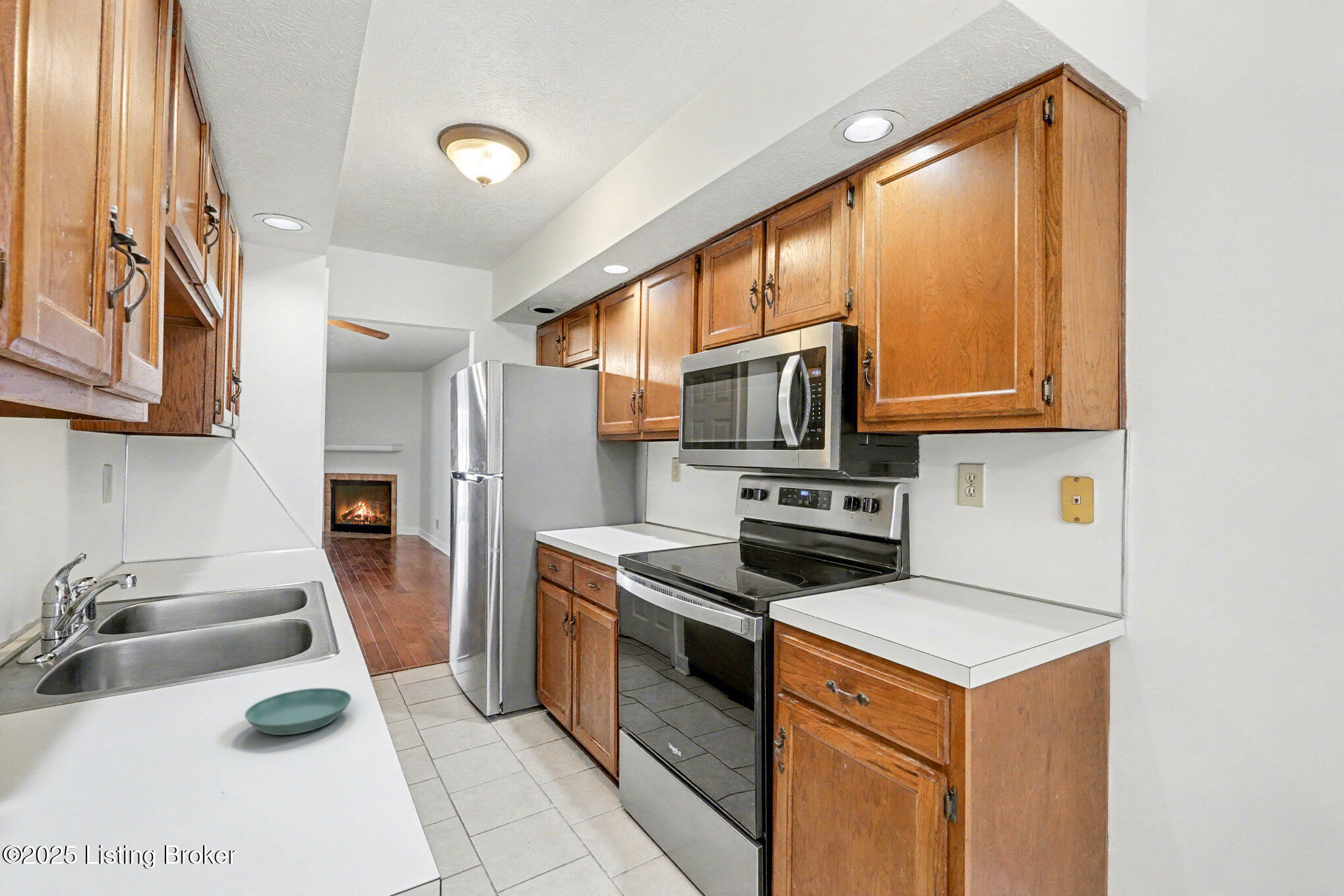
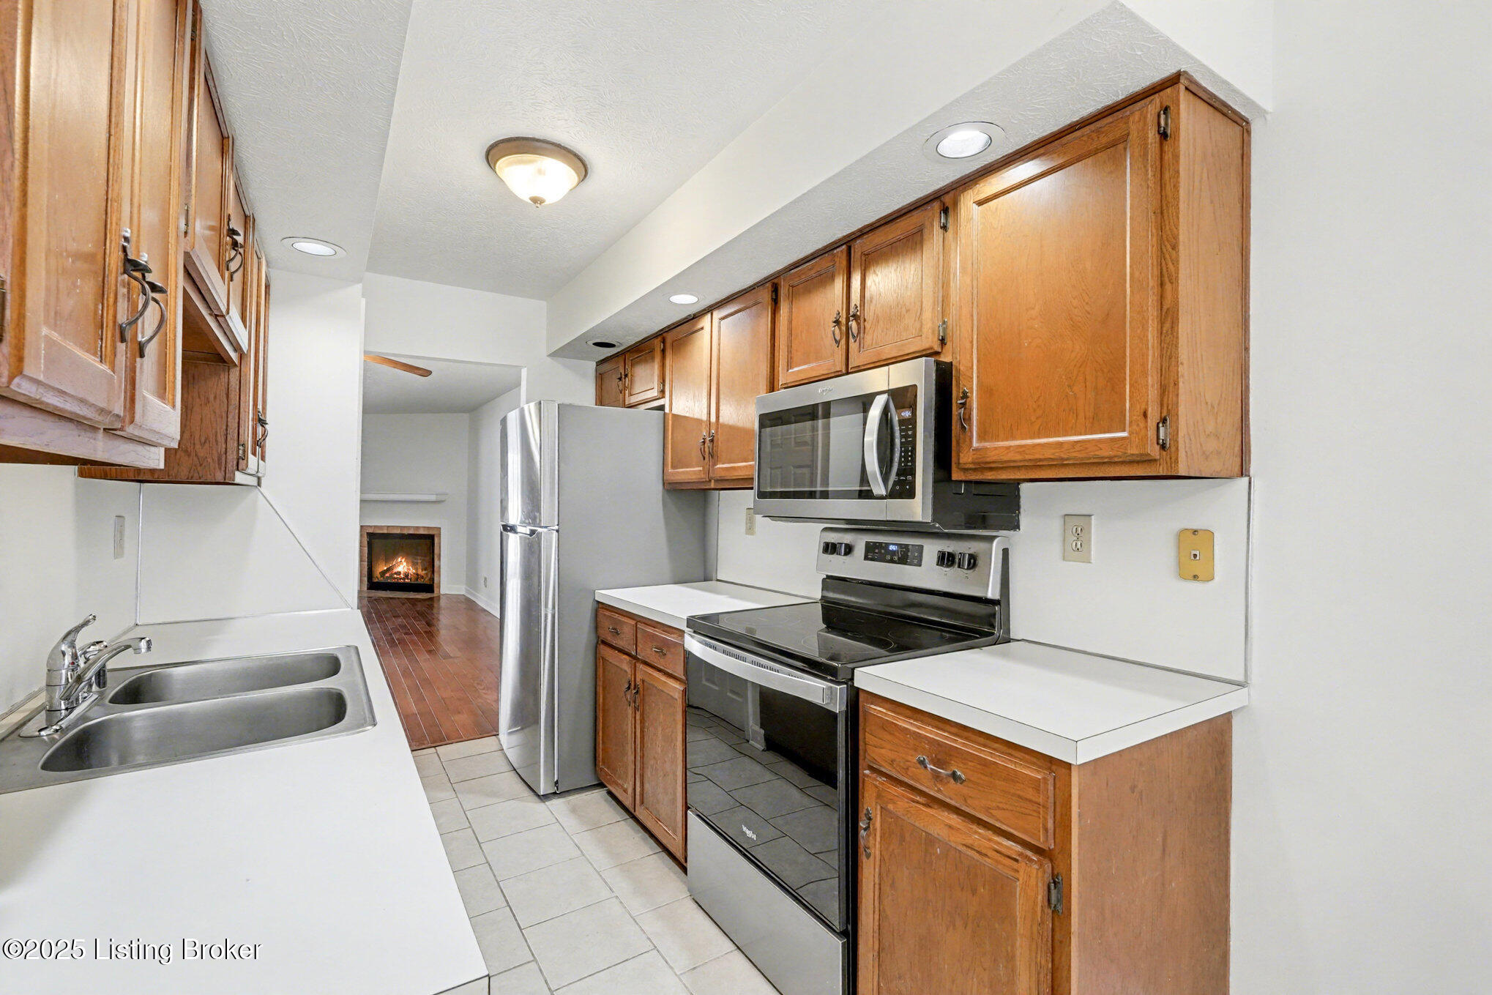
- saucer (299, 713)
